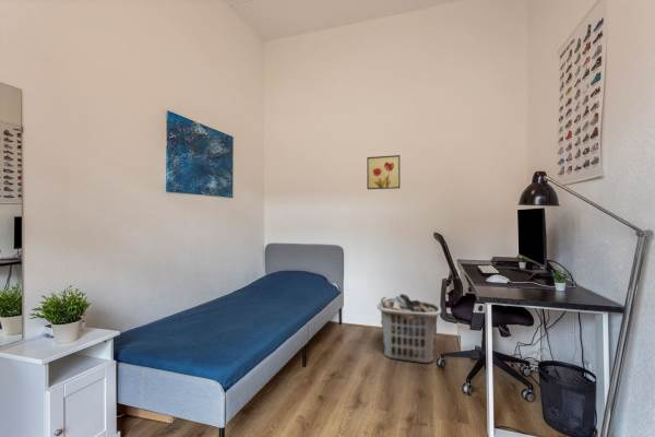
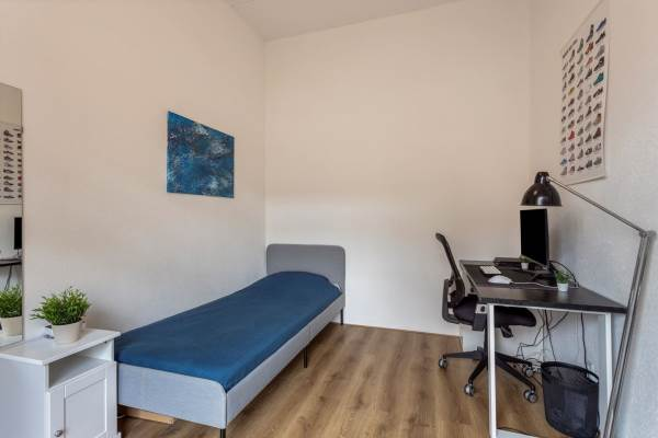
- clothes hamper (408, 324)
- wall art (383, 173)
